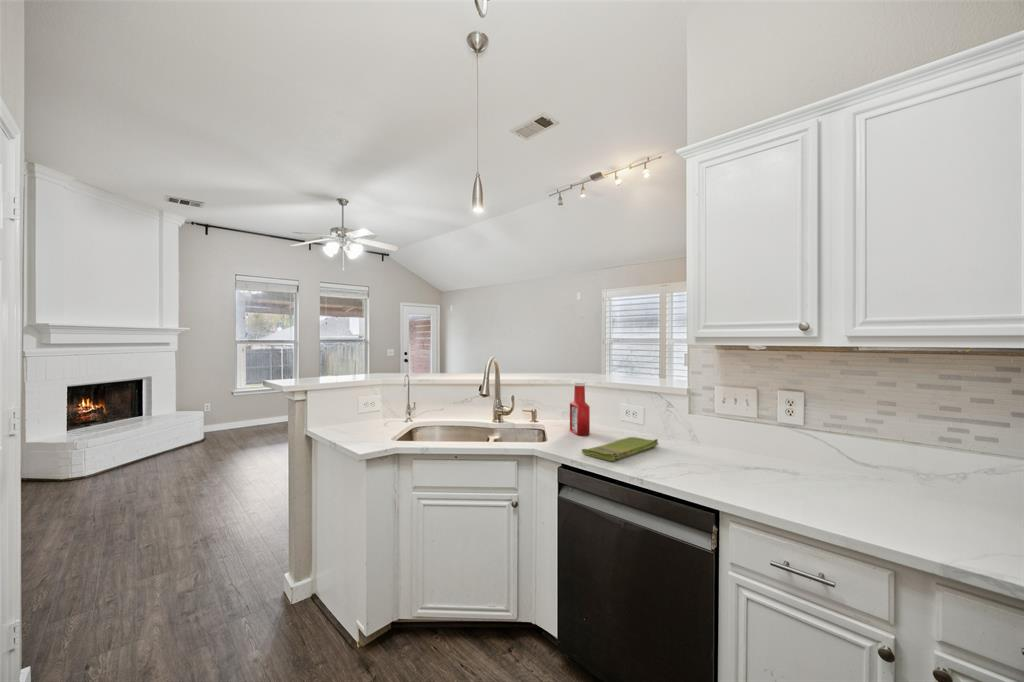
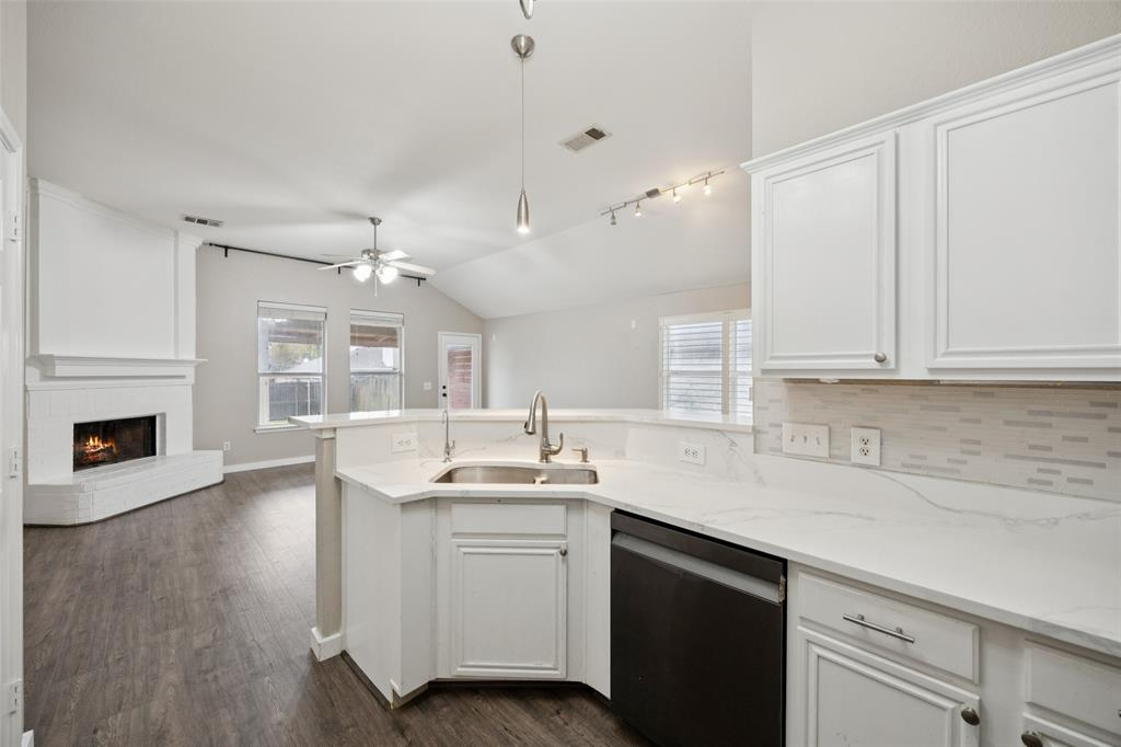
- soap bottle (579, 407)
- dish towel (621, 446)
